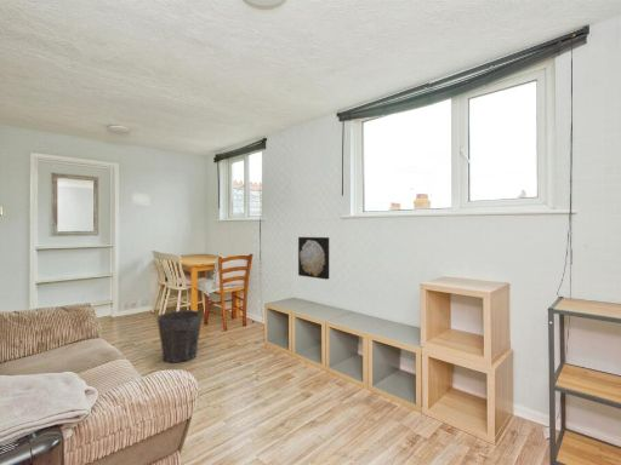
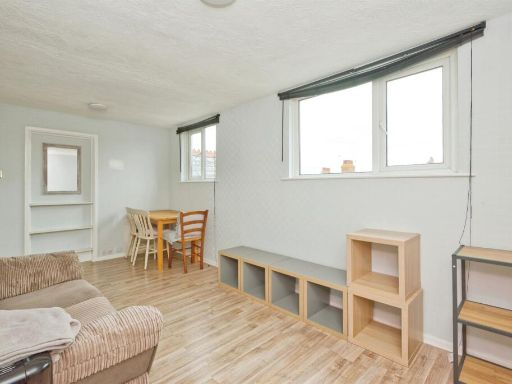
- waste bin (180, 335)
- wall art (313, 257)
